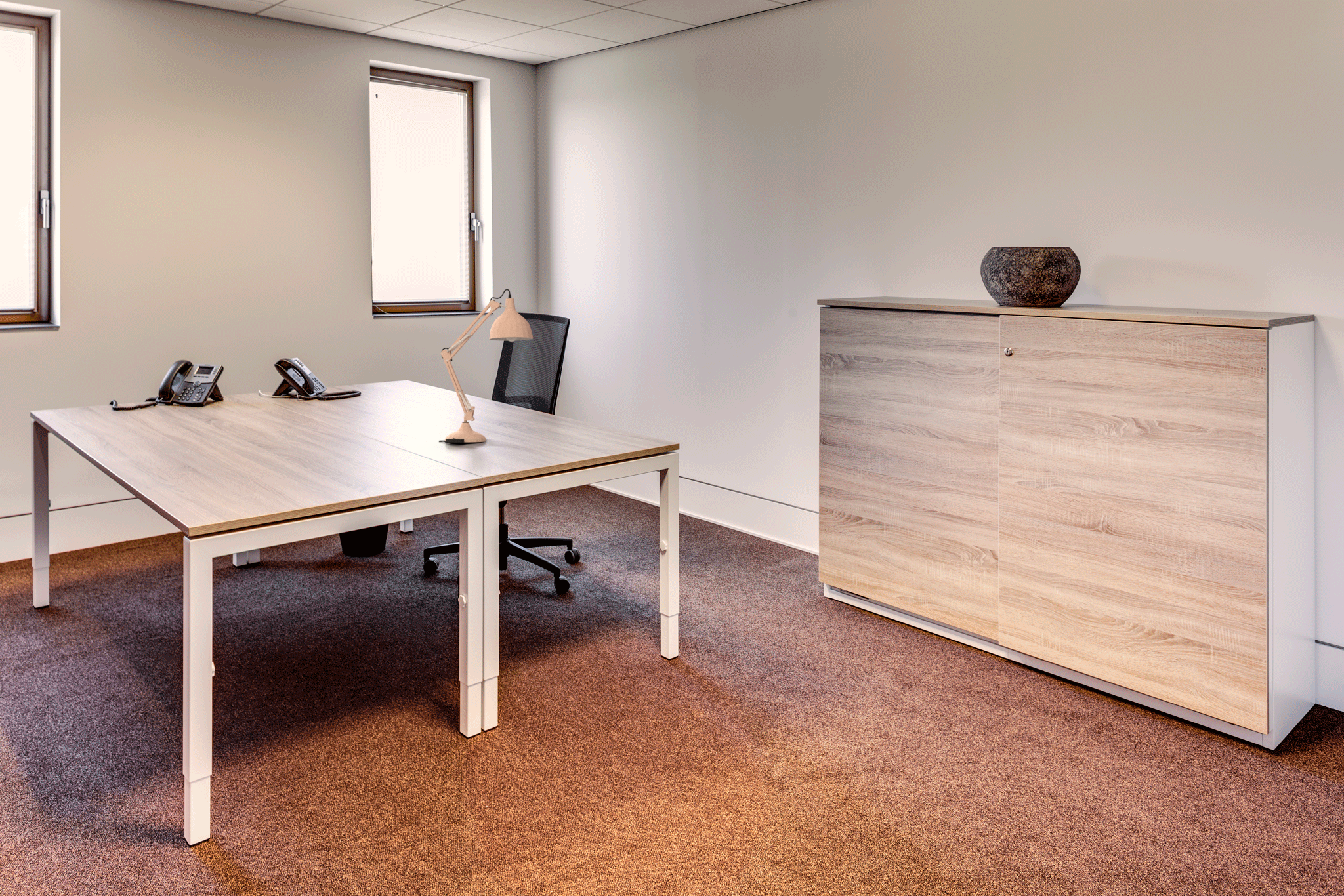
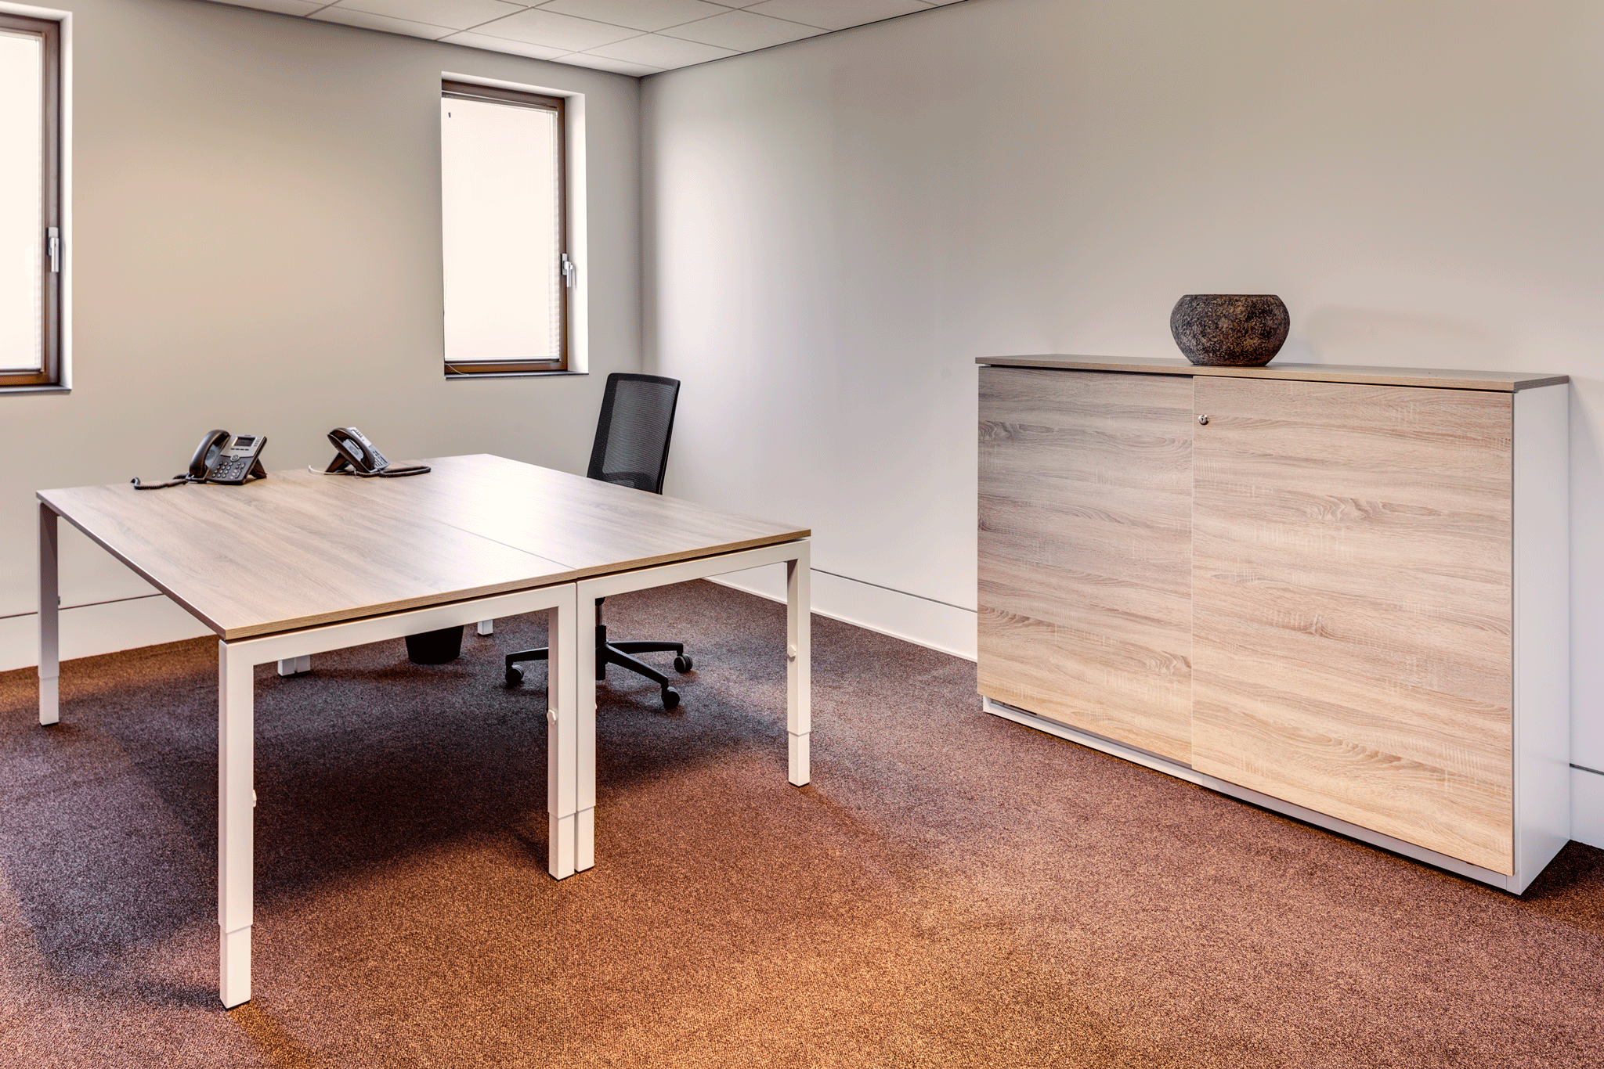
- desk lamp (489, 339)
